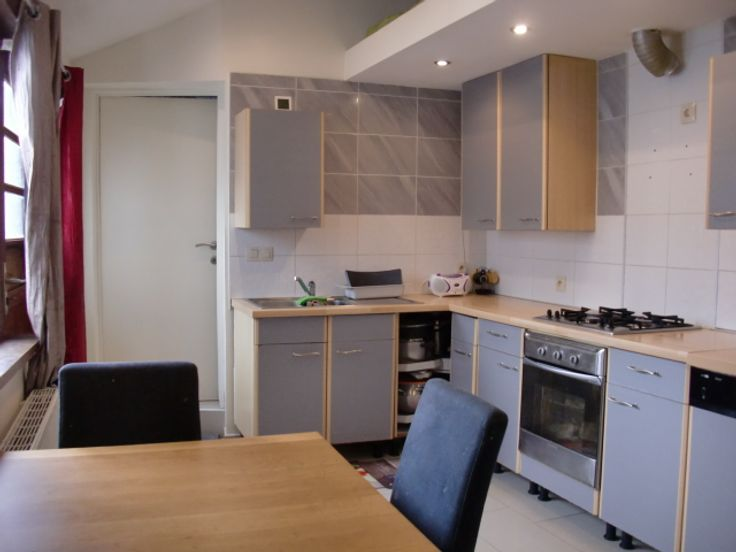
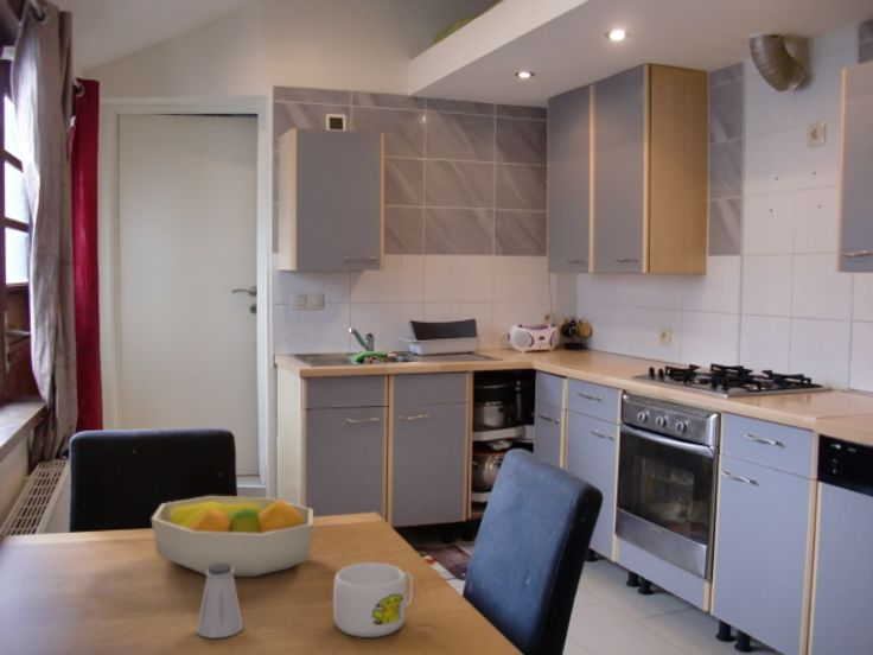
+ mug (370, 598)
+ fruit bowl (234, 526)
+ saltshaker (219, 597)
